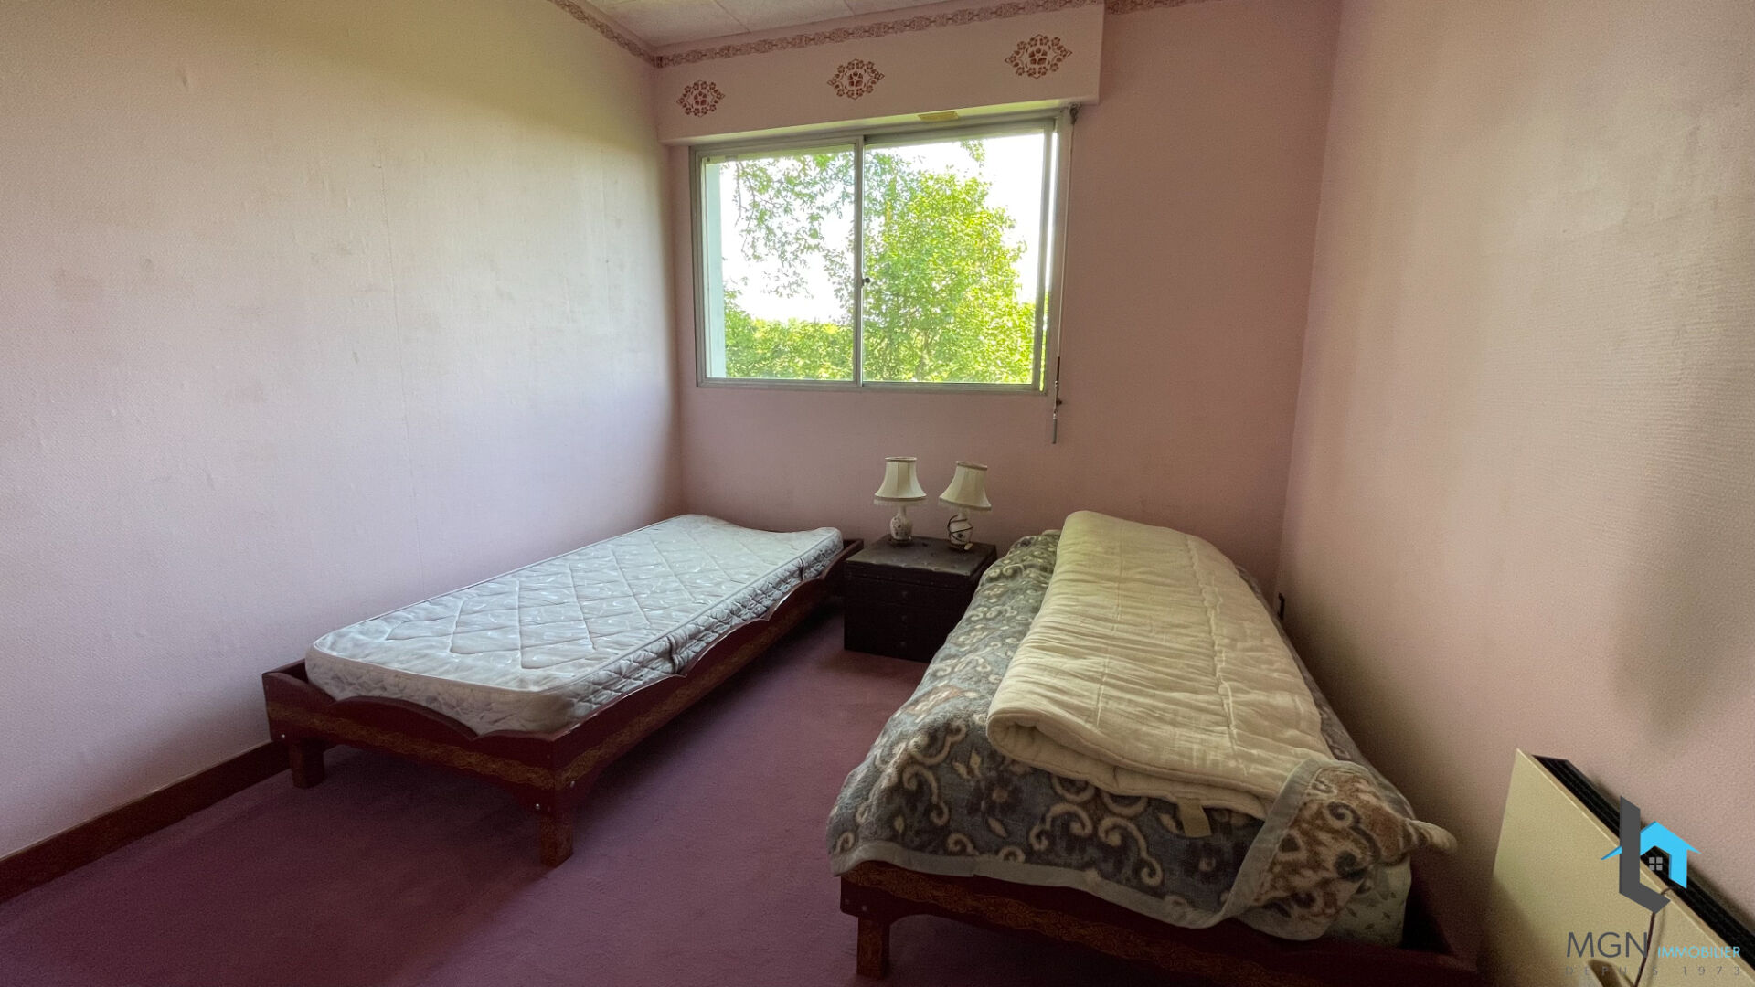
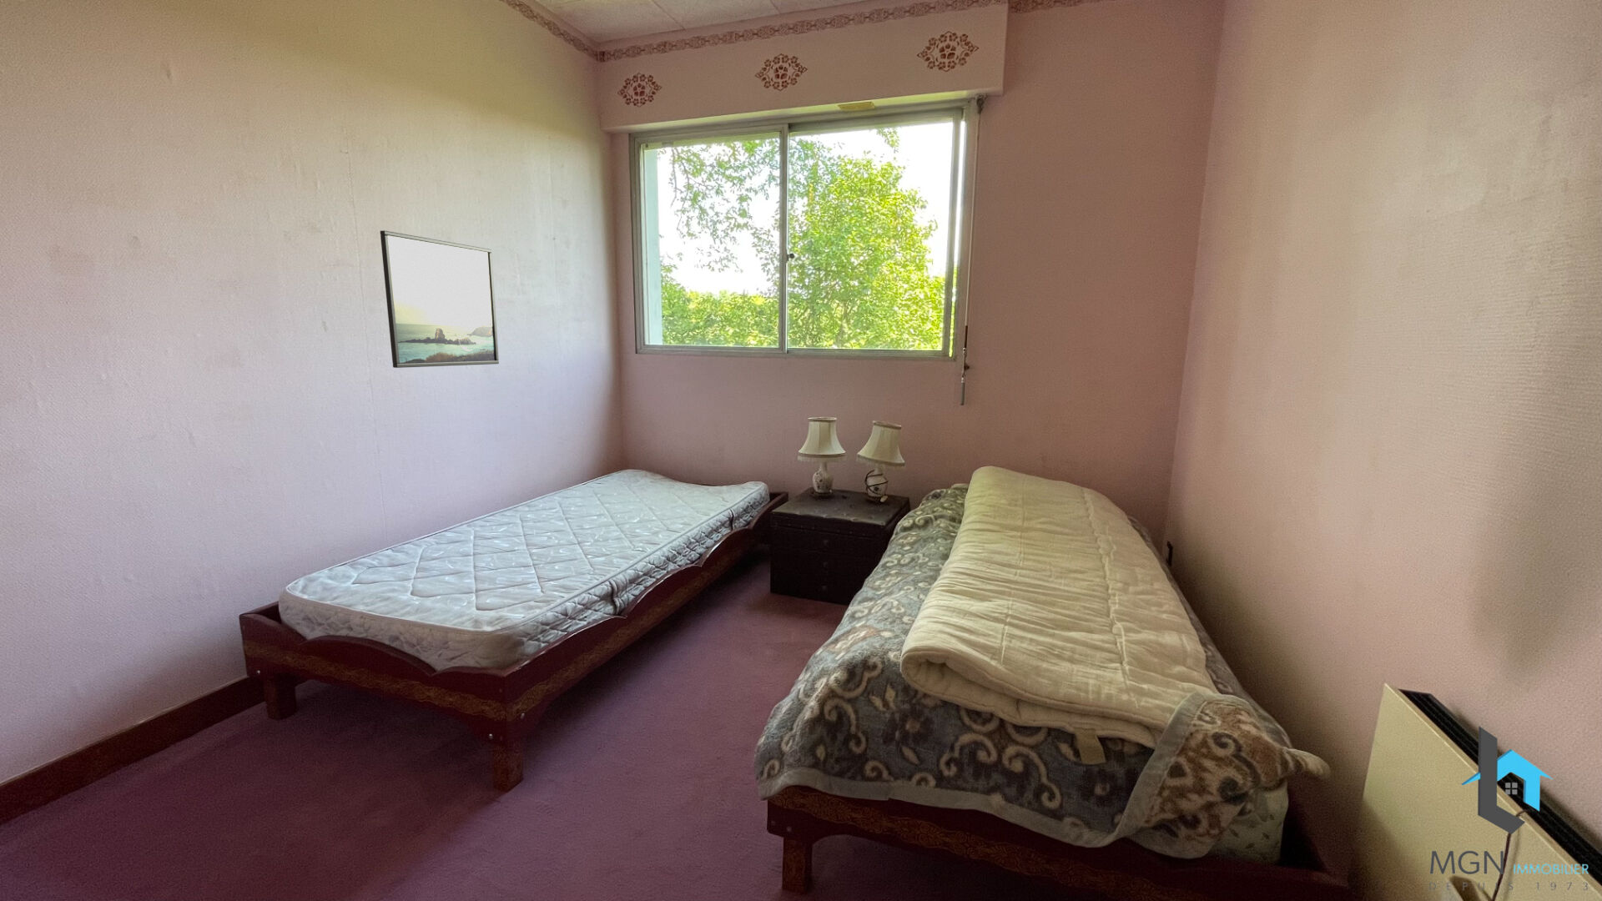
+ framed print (446, 304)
